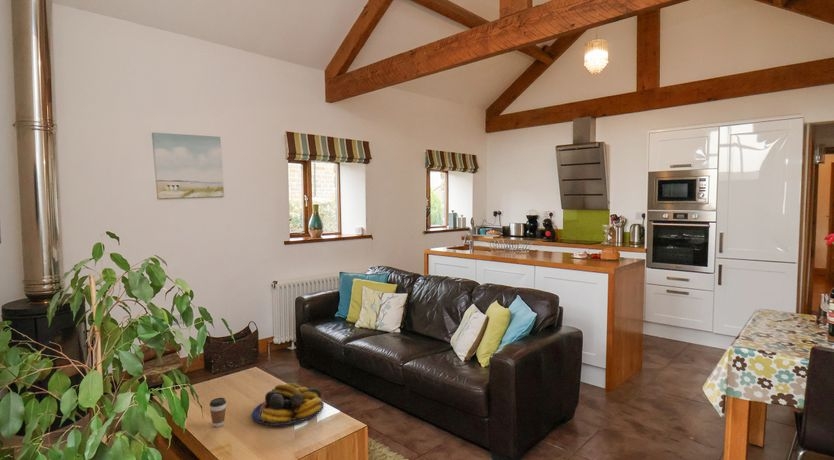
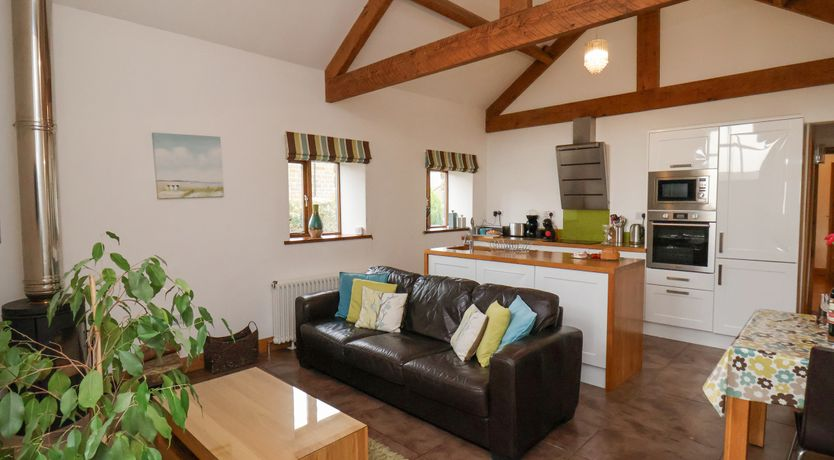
- fruit bowl (288, 397)
- coffee cup (218, 412)
